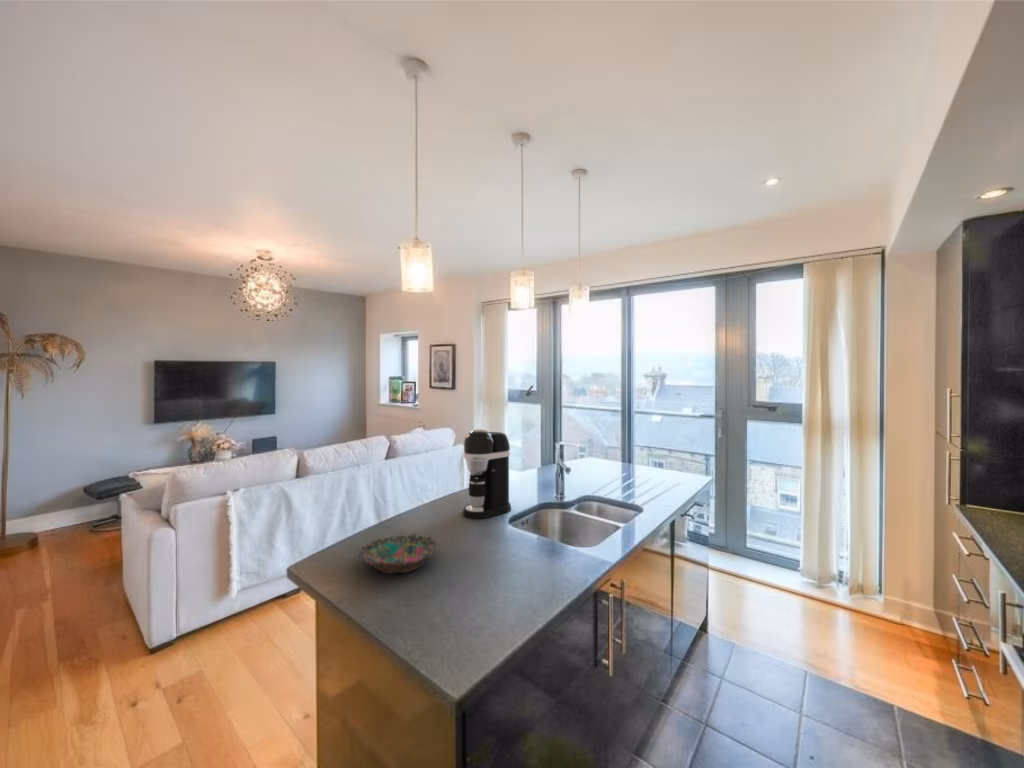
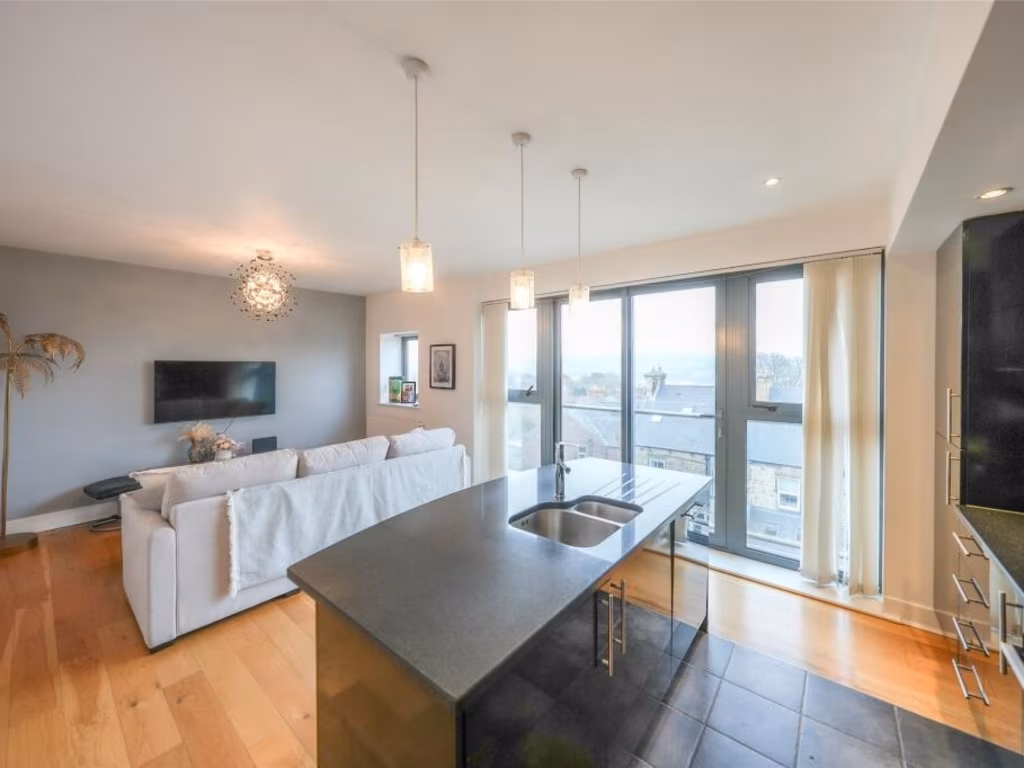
- bowl (399, 553)
- coffee maker (487, 470)
